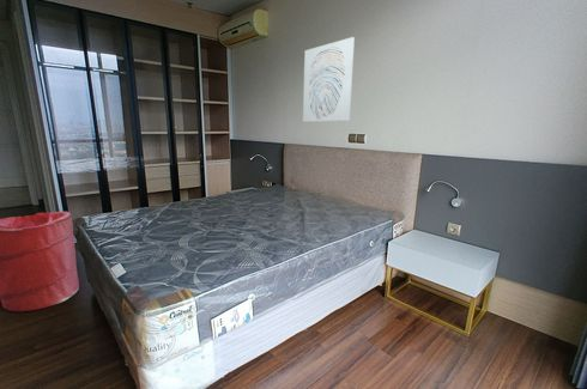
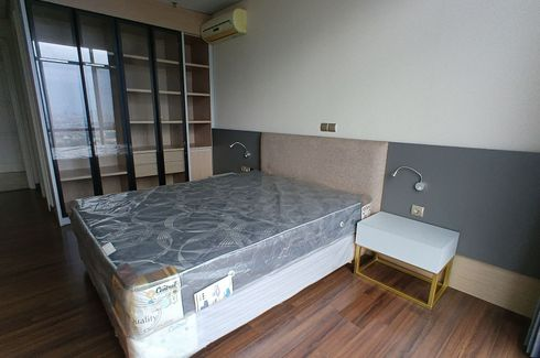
- laundry hamper (37, 255)
- wall art (326, 84)
